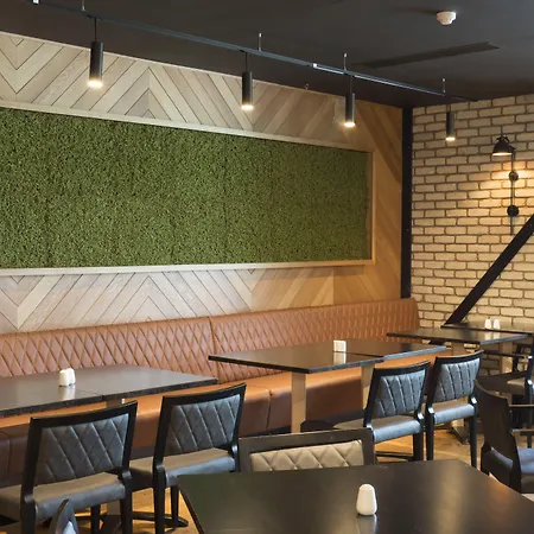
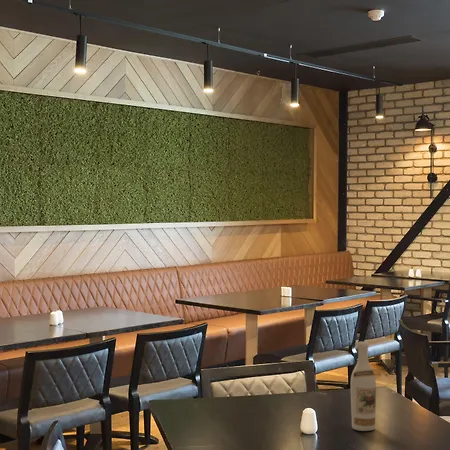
+ wine bottle (363, 385)
